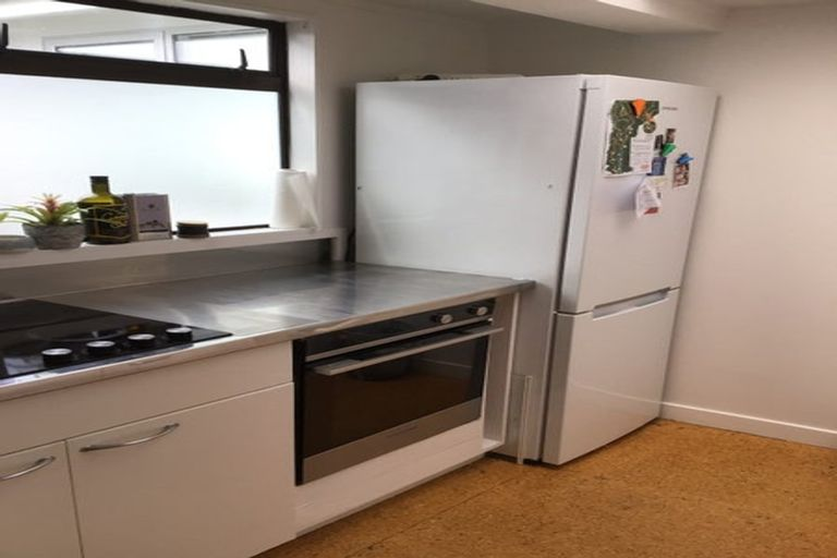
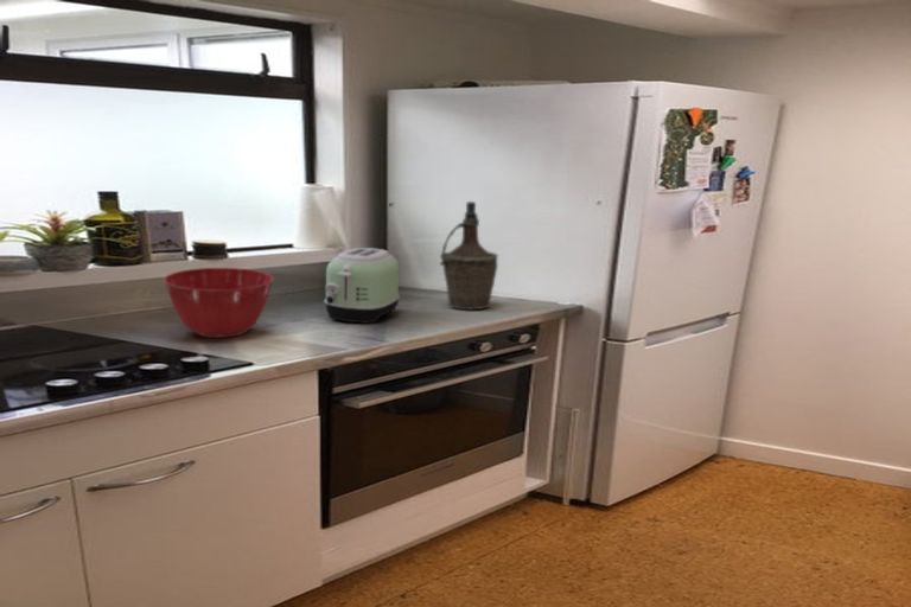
+ toaster (362, 285)
+ bottle (469, 254)
+ mixing bowl (219, 304)
